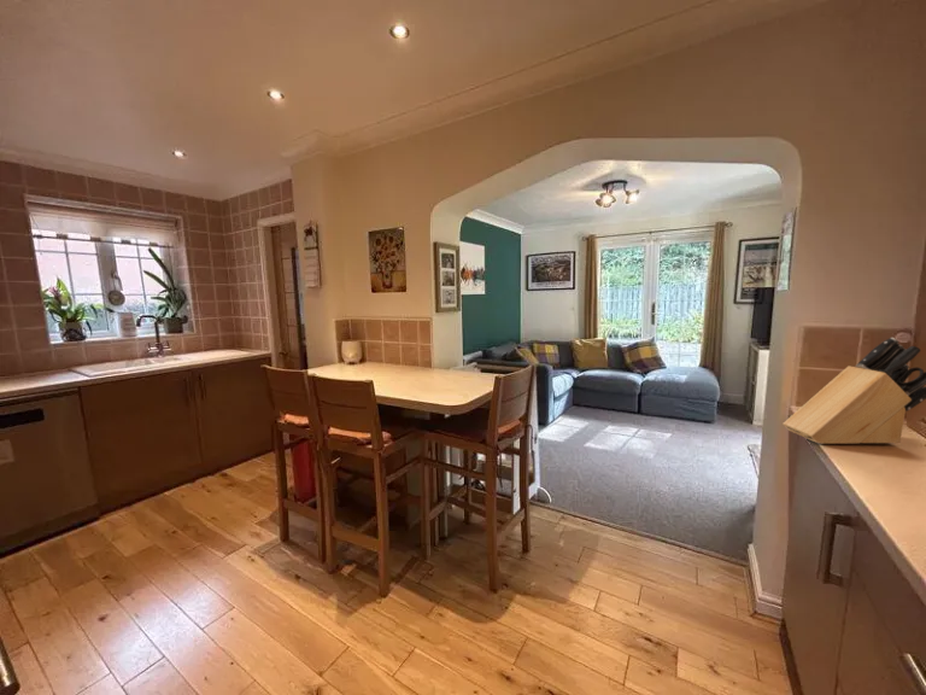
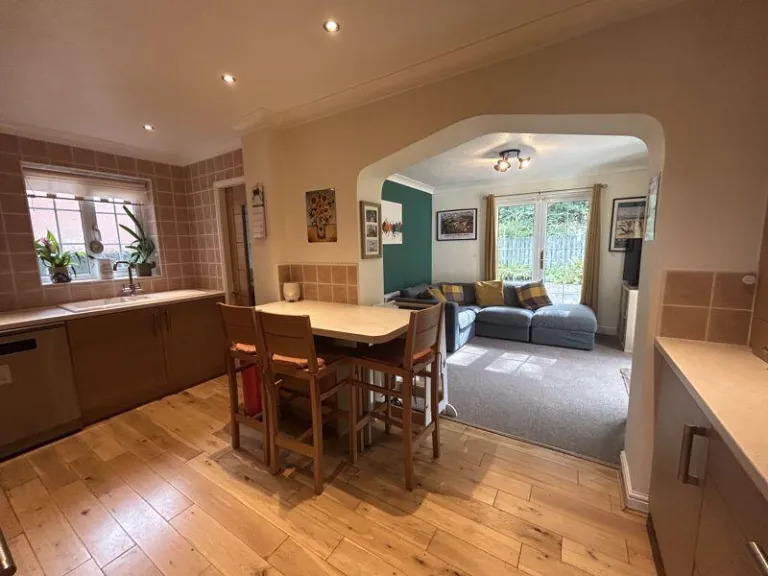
- knife block (858, 389)
